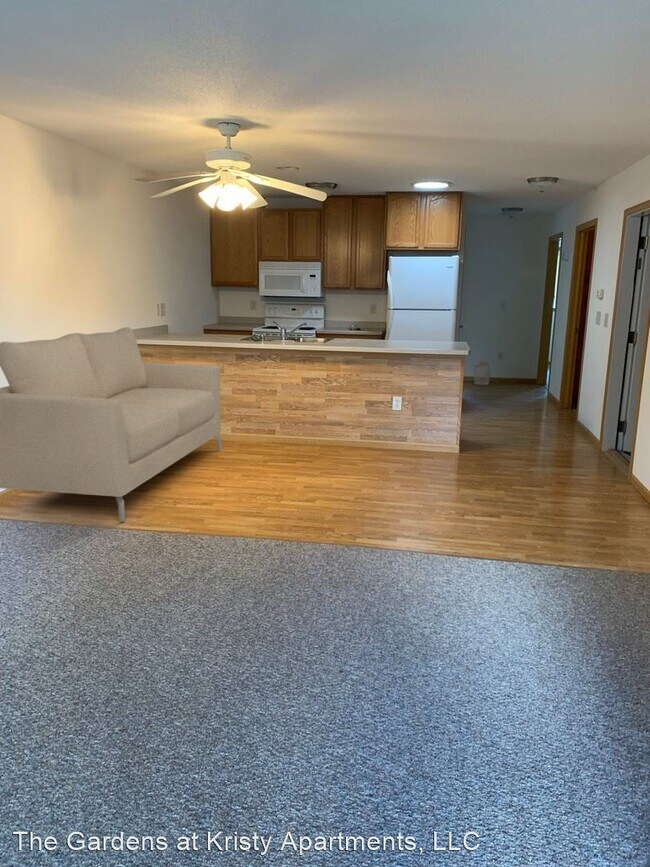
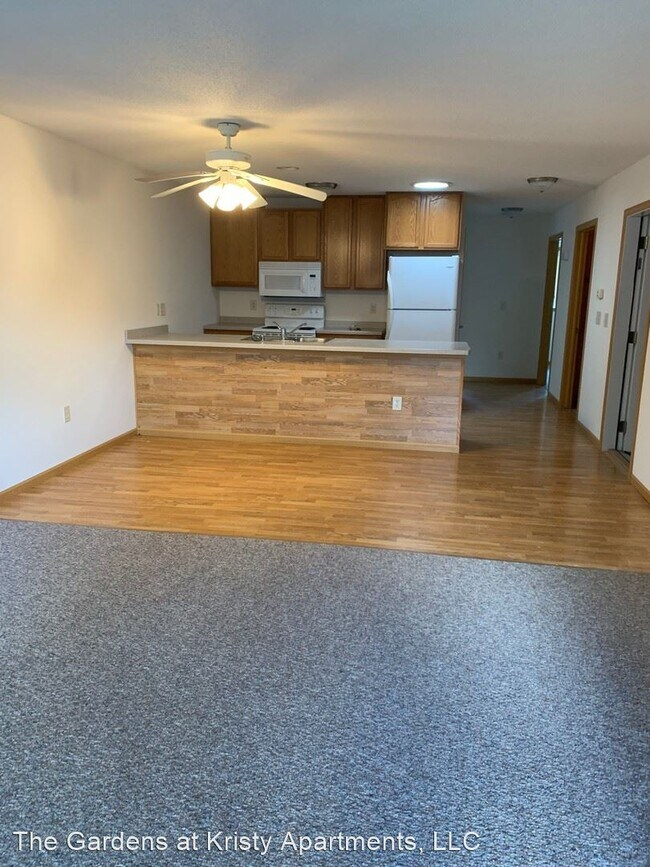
- sofa (119, 406)
- wastebasket (482, 373)
